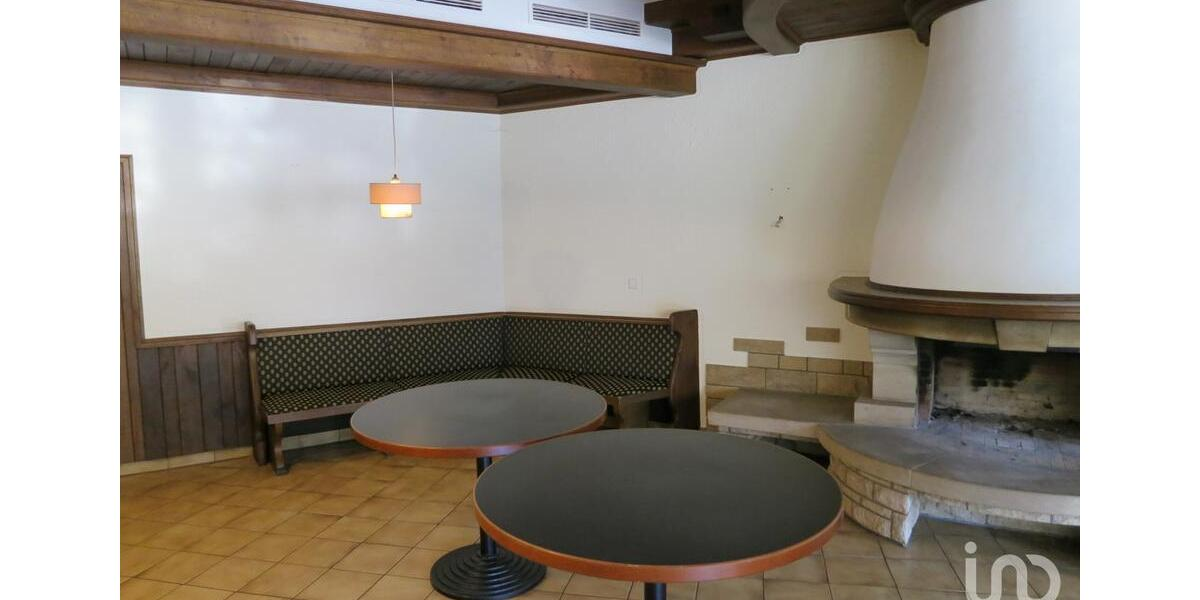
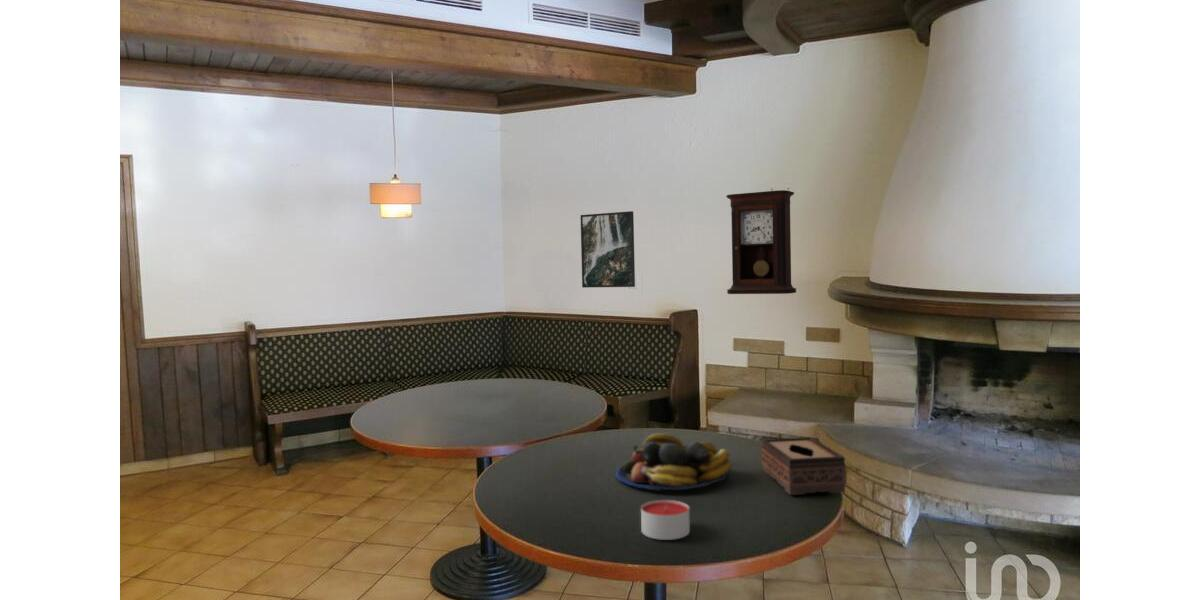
+ fruit bowl (671, 454)
+ candle (665, 518)
+ tissue box (801, 464)
+ pendulum clock (759, 243)
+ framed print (607, 250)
